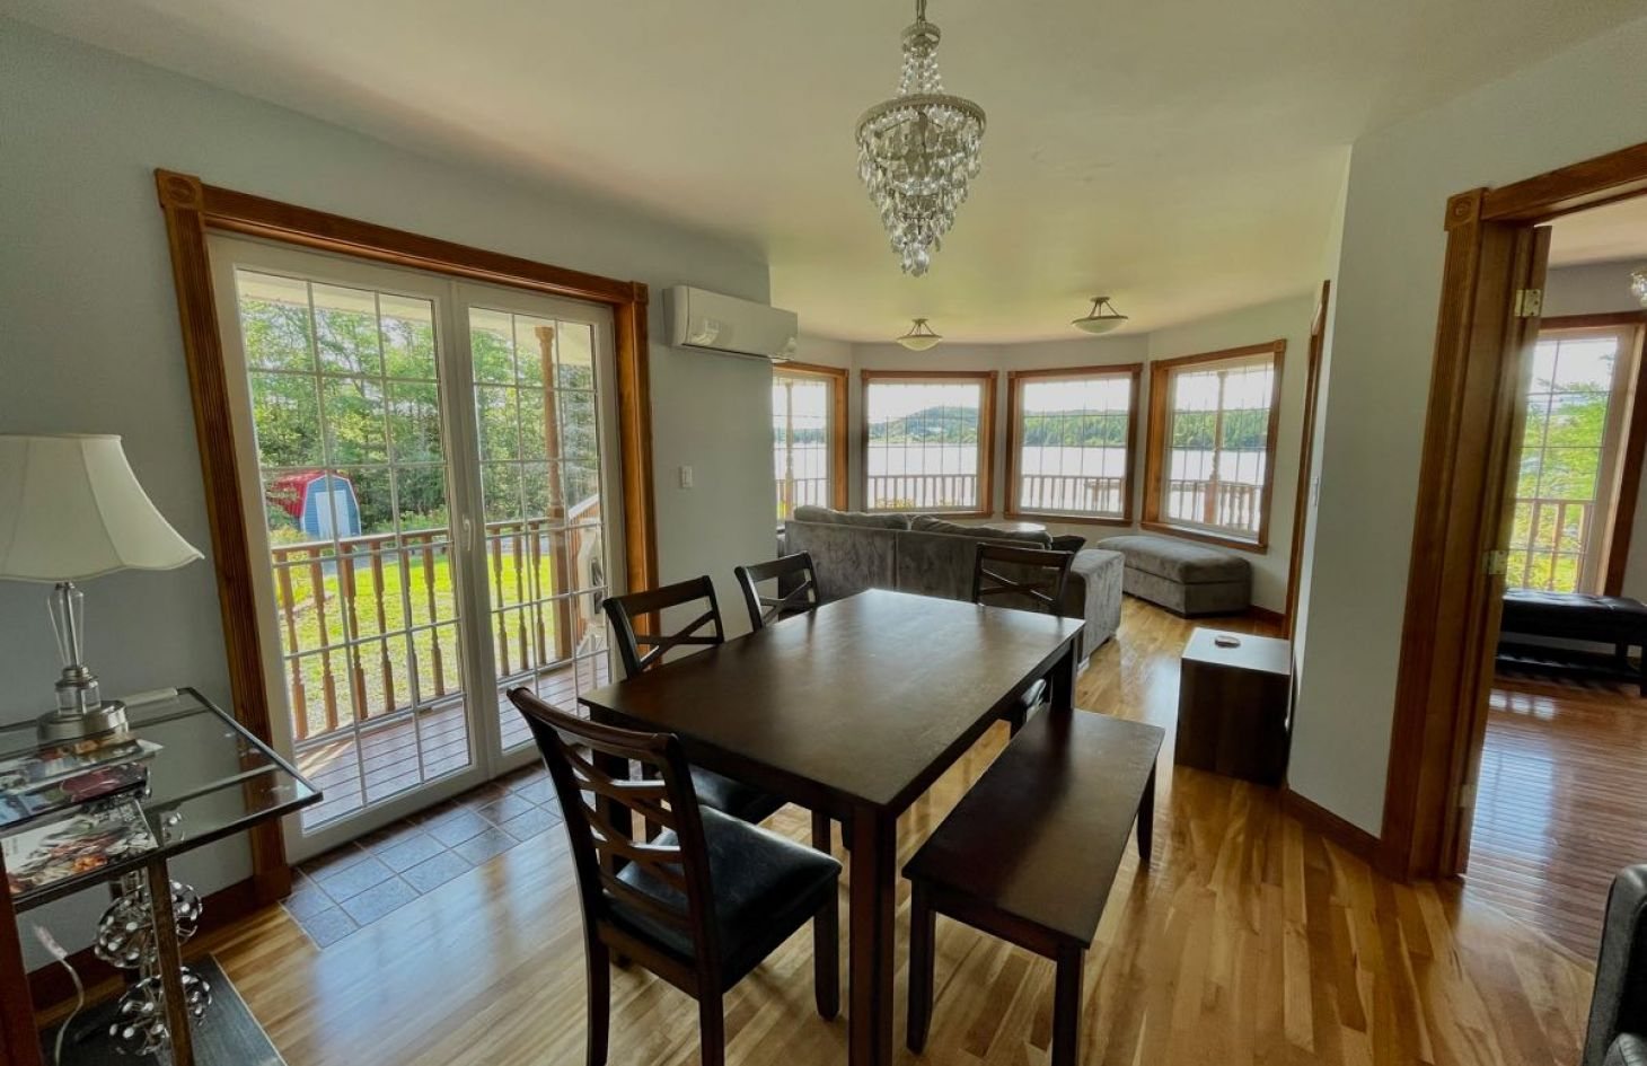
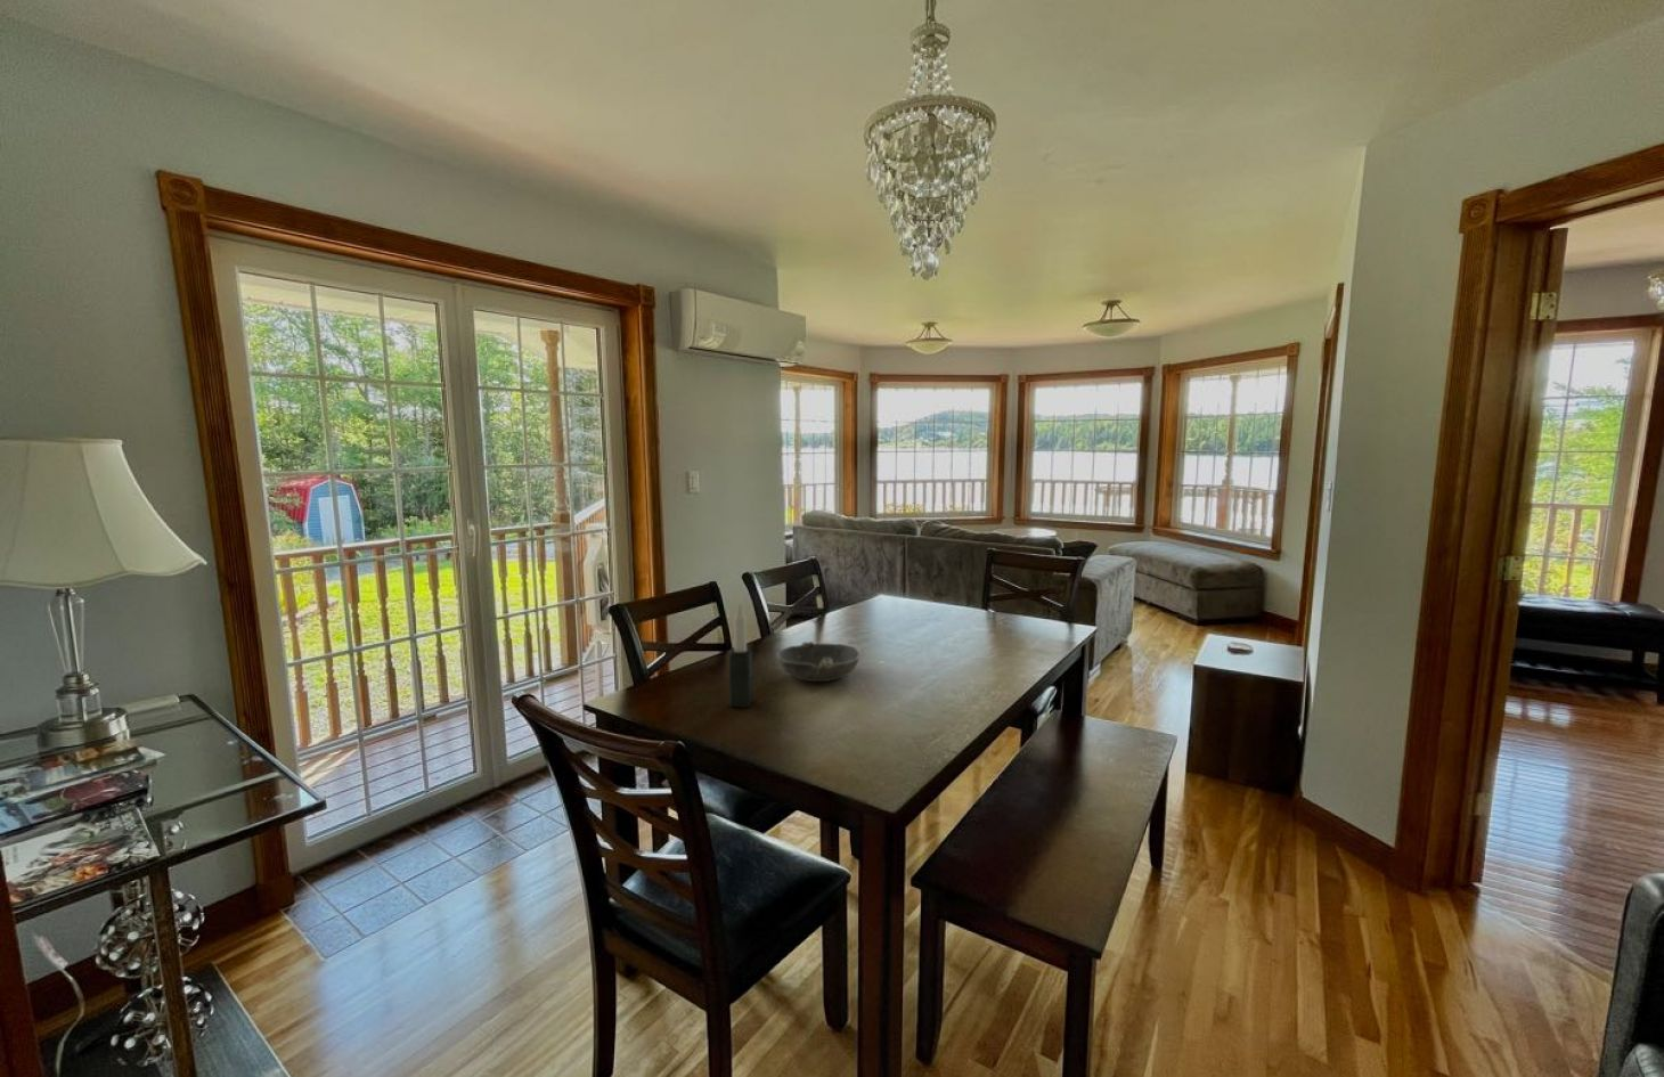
+ bowl (819, 661)
+ candle (740, 654)
